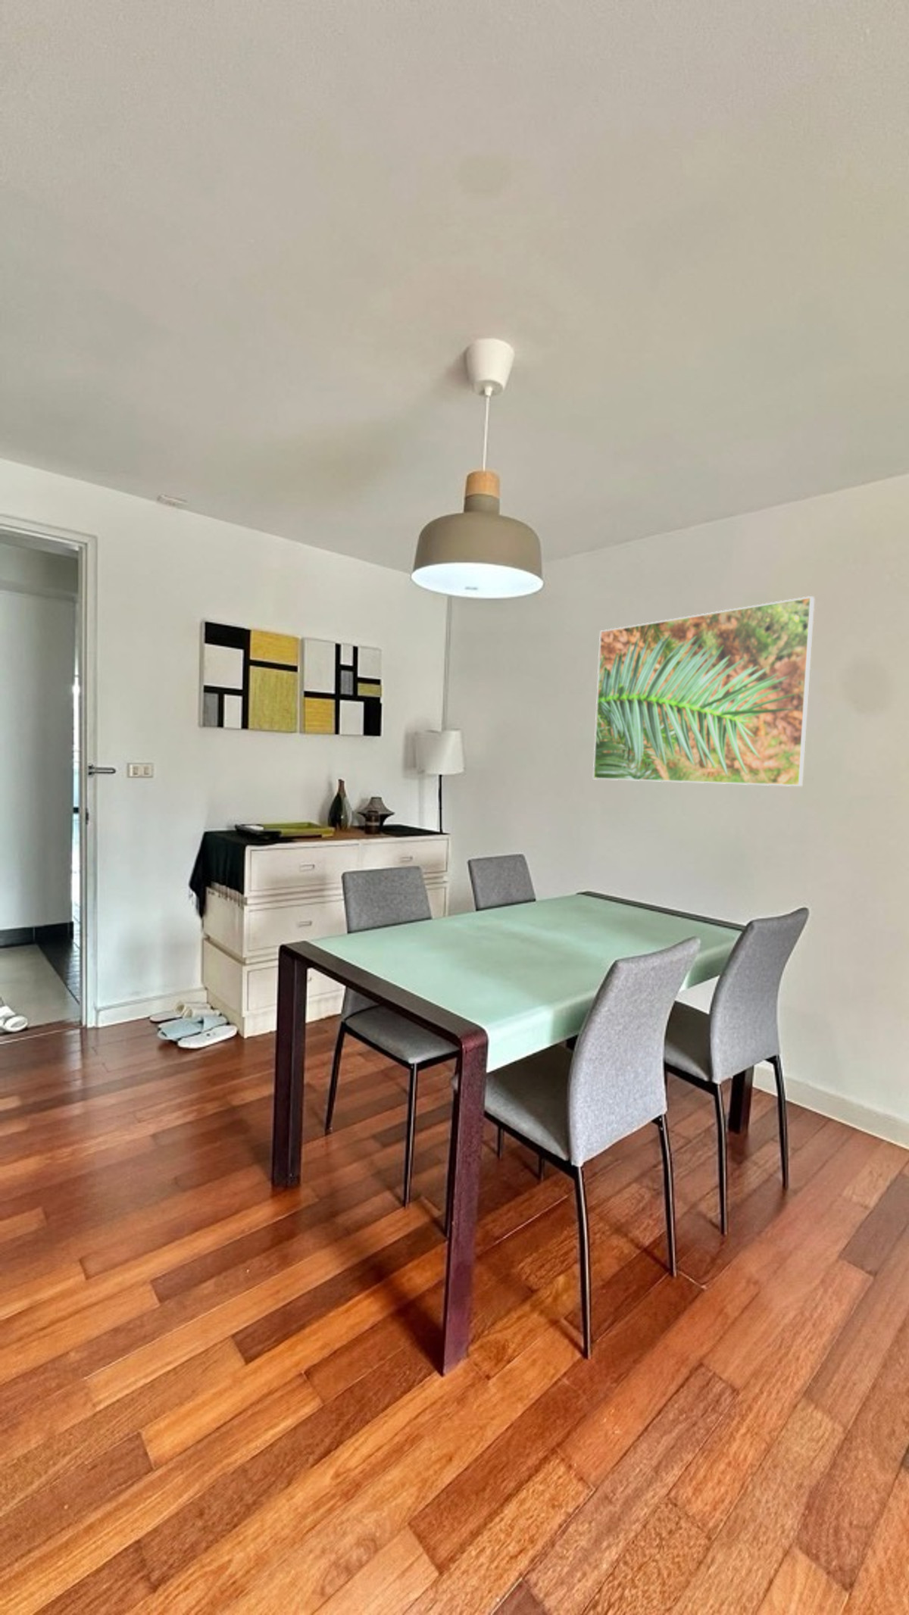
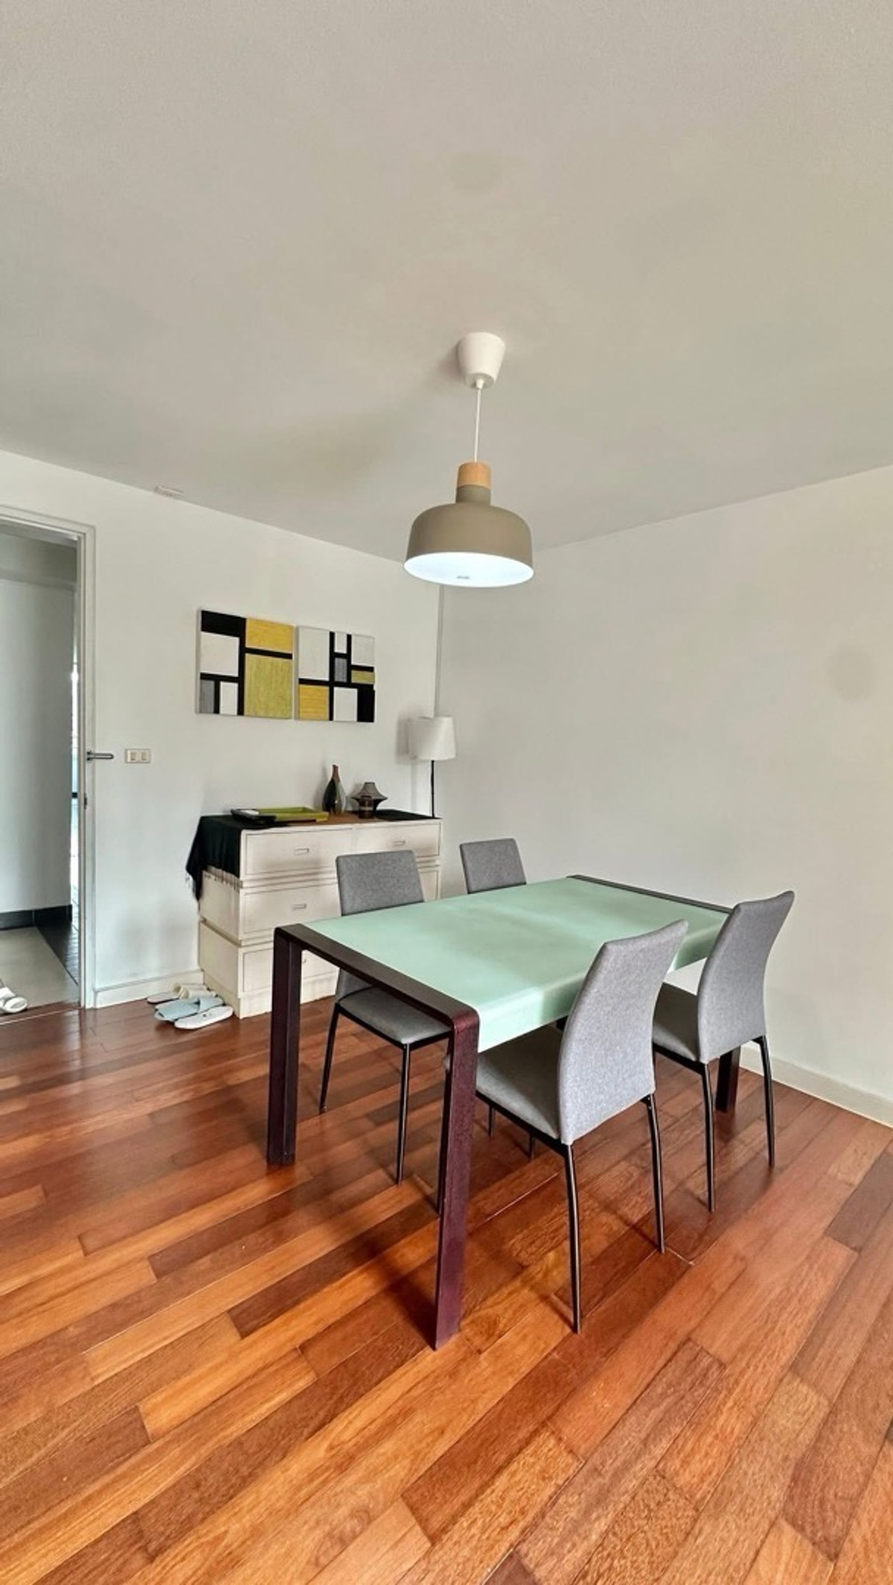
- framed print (690, 699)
